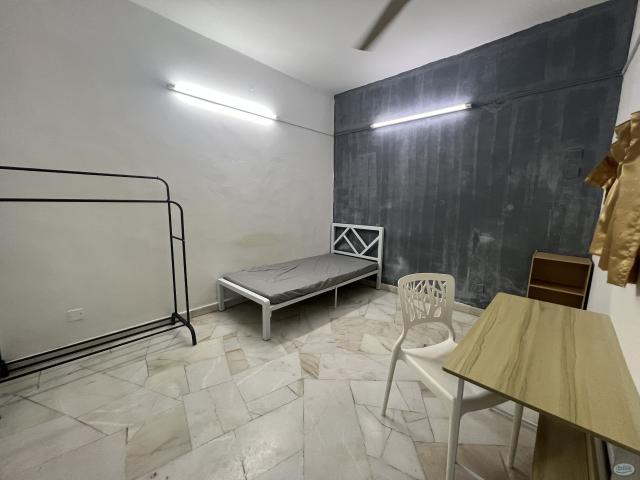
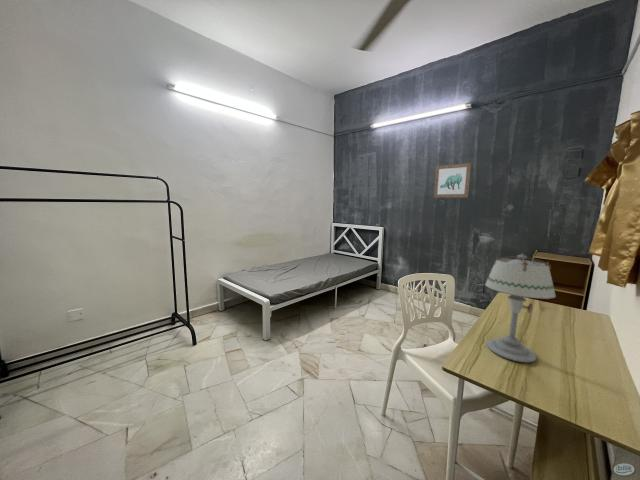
+ table lamp (516, 303)
+ wall art (451, 181)
